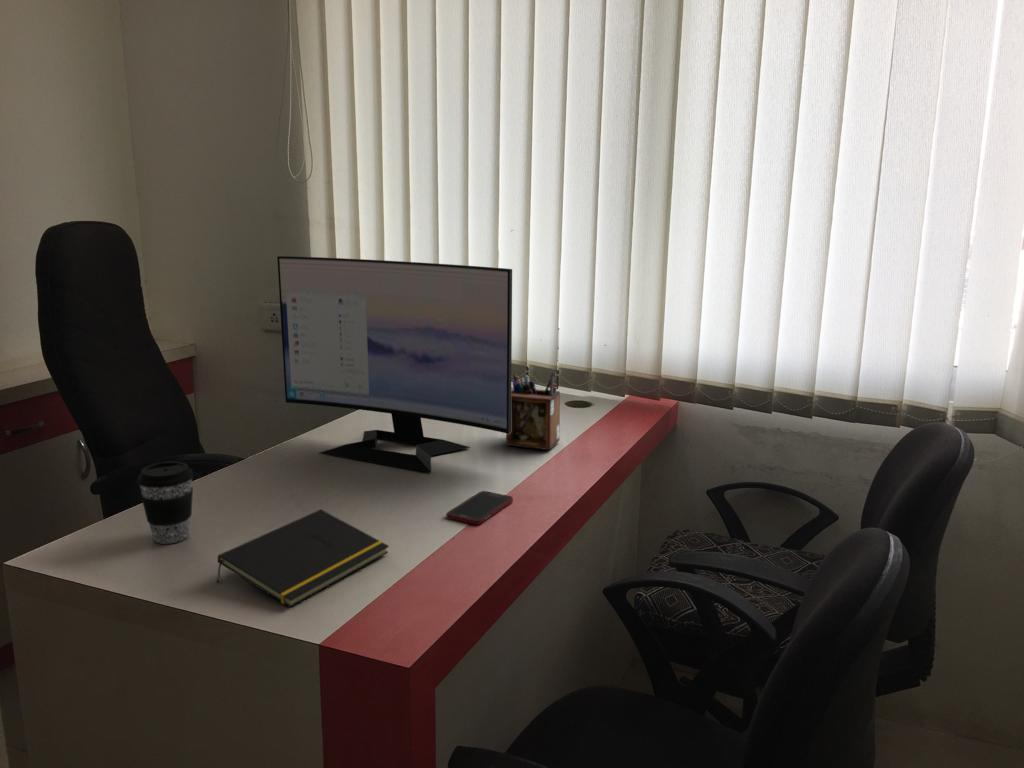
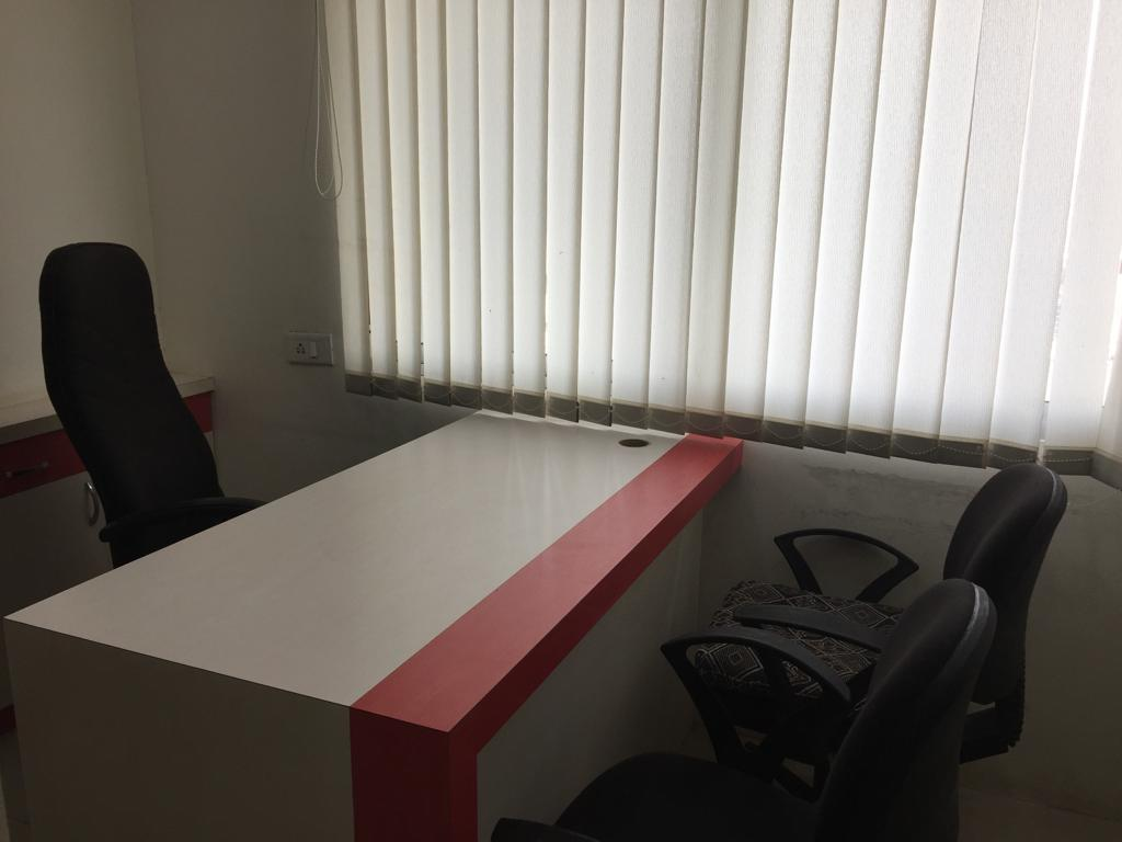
- cell phone (480, 507)
- notepad (306, 553)
- desk organizer (533, 408)
- computer monitor (393, 358)
- coffee cup (168, 503)
